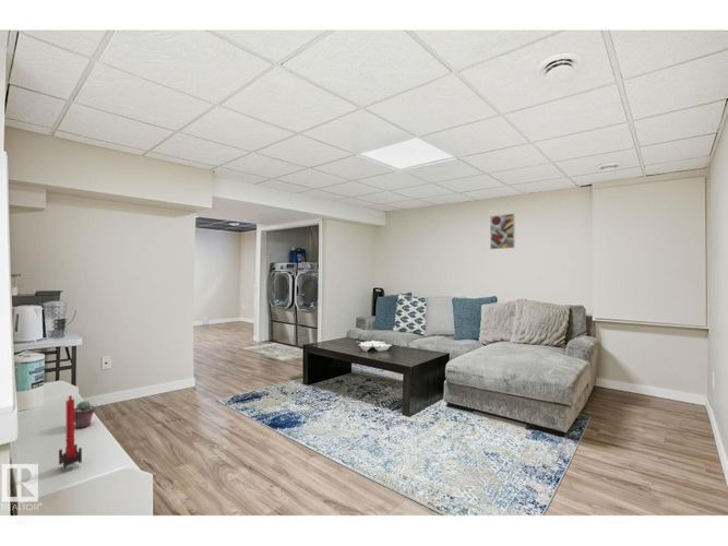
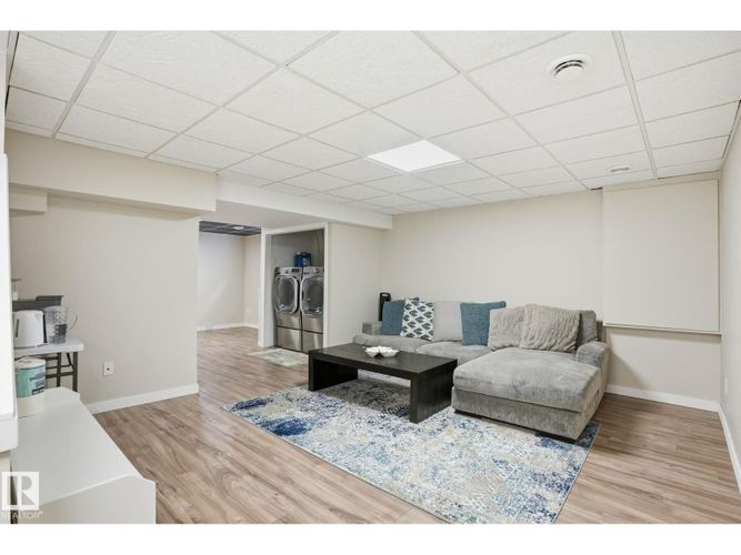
- potted succulent (83, 413)
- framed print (502, 232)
- candle (70, 431)
